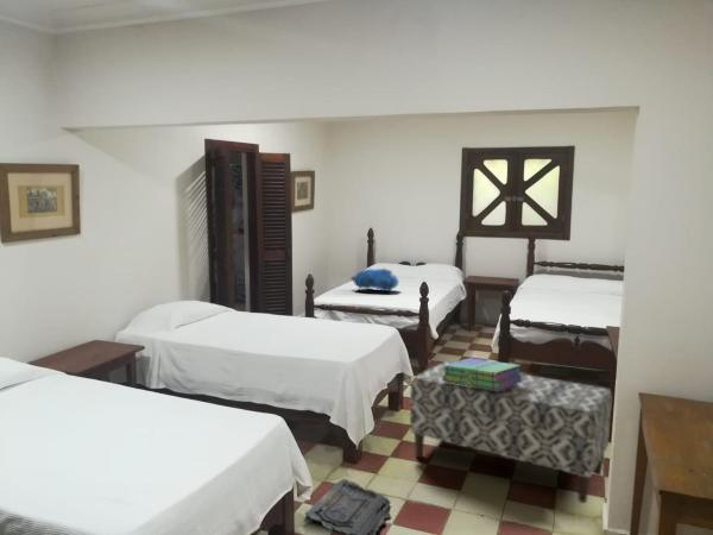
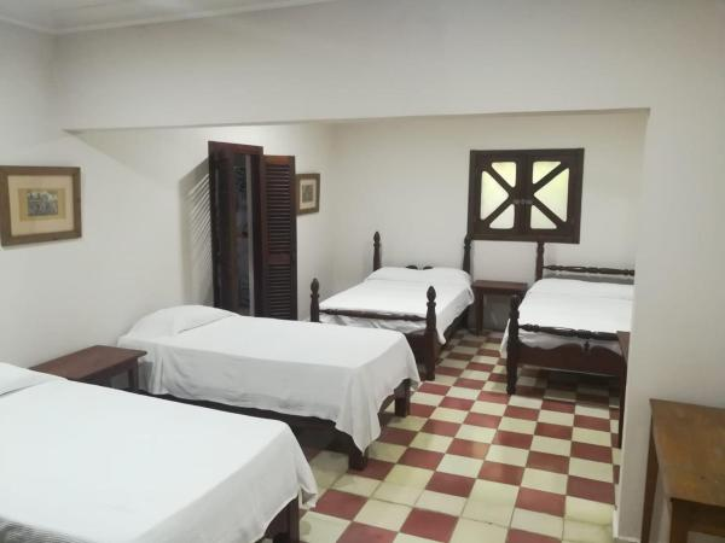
- backpack (373, 279)
- carved panel (349, 506)
- bench (507, 423)
- stack of books (482, 376)
